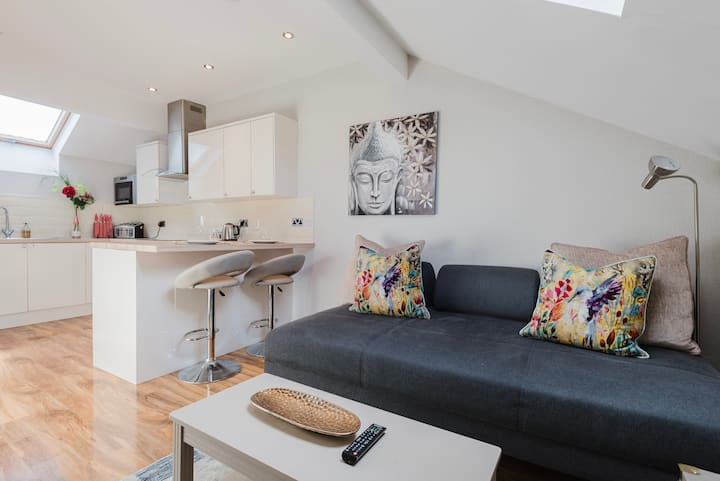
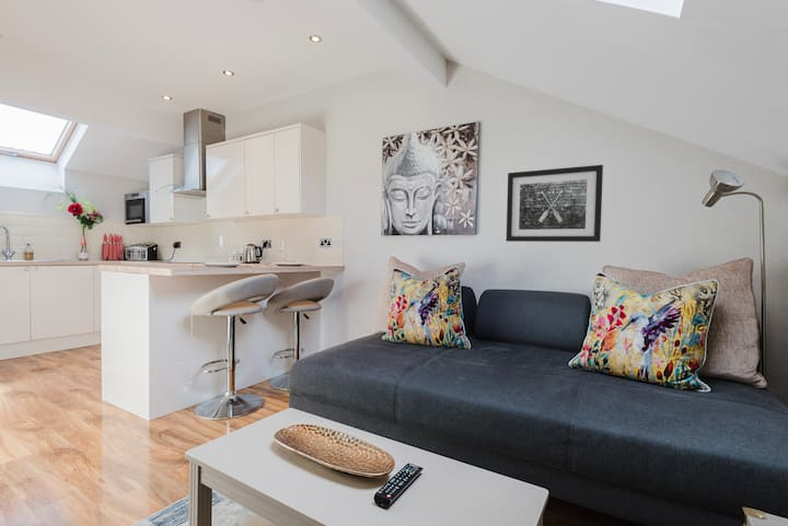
+ wall art (552, 206)
